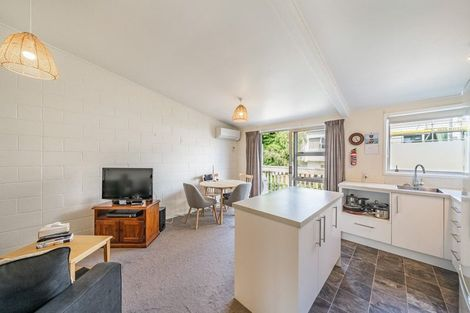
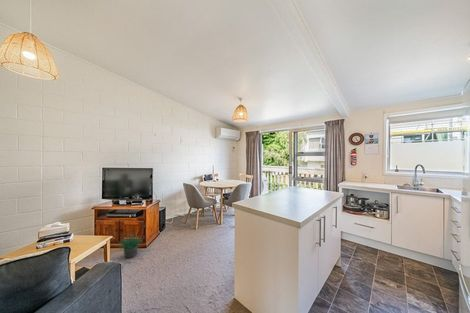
+ potted plant (130, 242)
